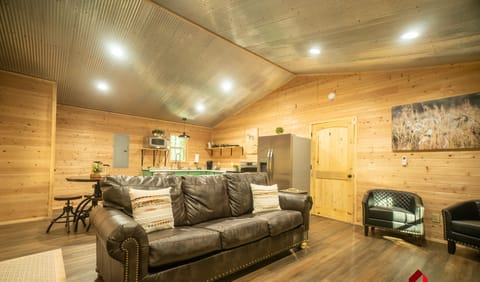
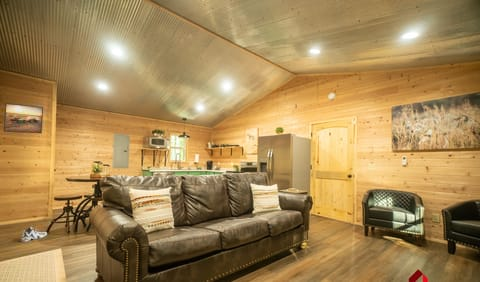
+ sneaker (34, 231)
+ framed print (24, 118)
